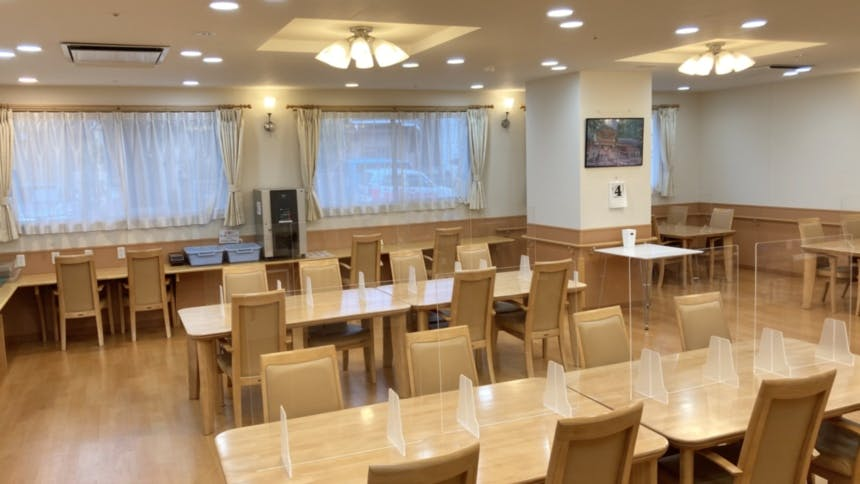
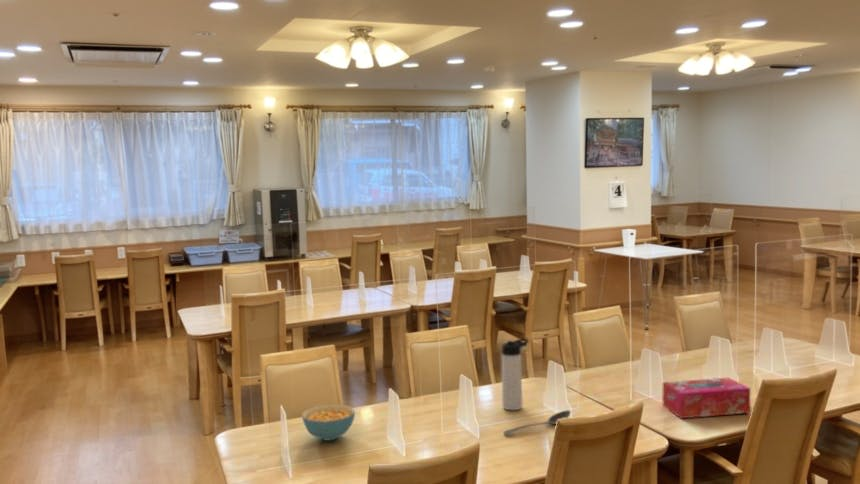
+ stirrer (537, 423)
+ cereal bowl (328, 425)
+ thermos bottle (515, 373)
+ tissue box (705, 397)
